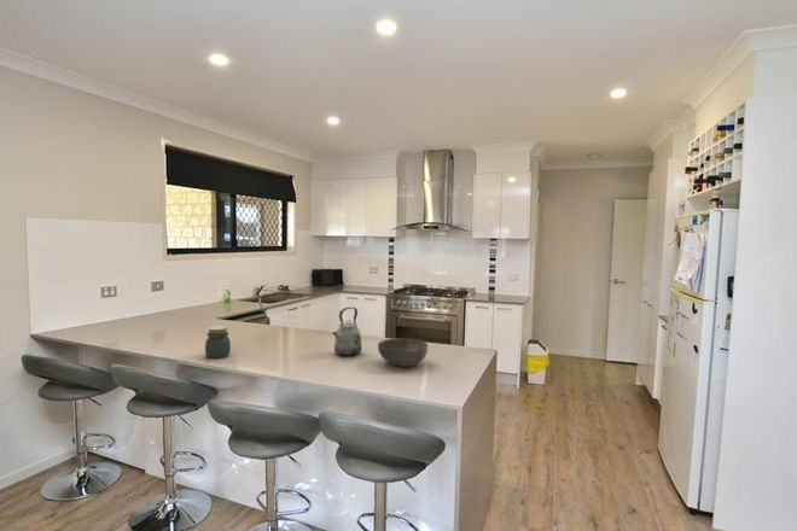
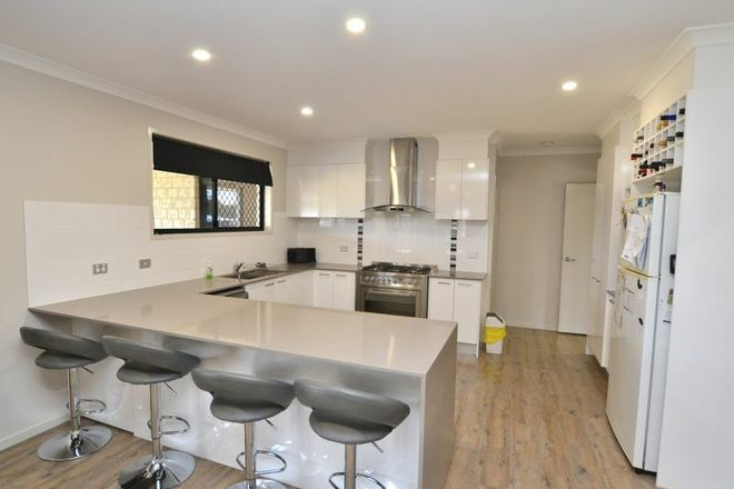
- kettle (344, 331)
- bowl (402, 354)
- jar (217, 342)
